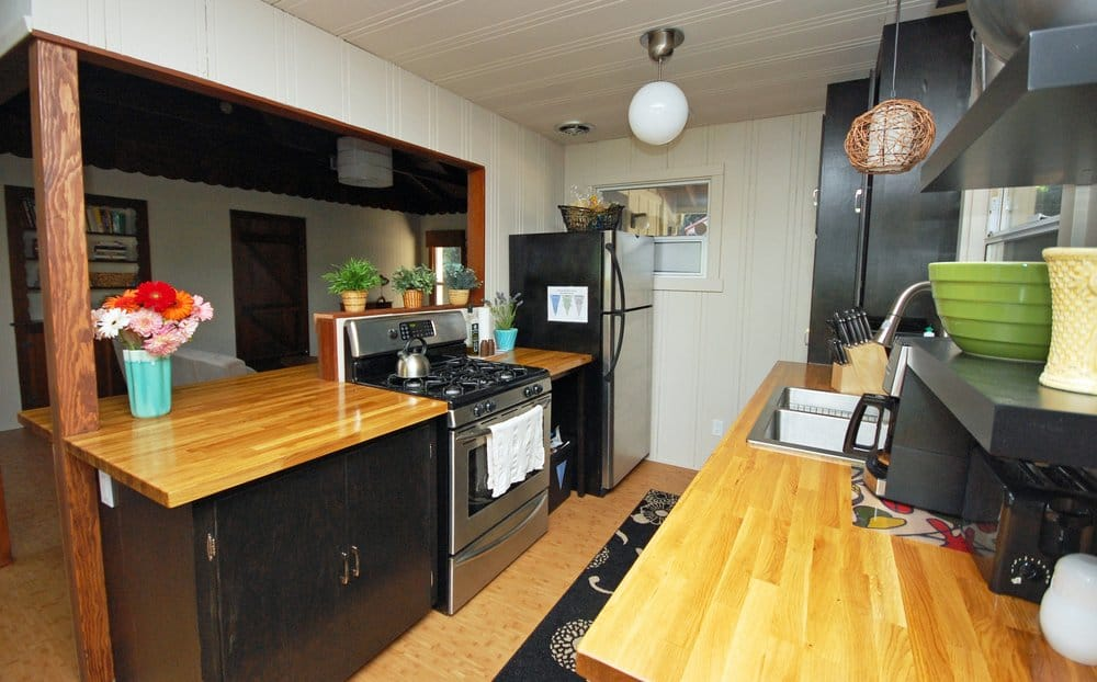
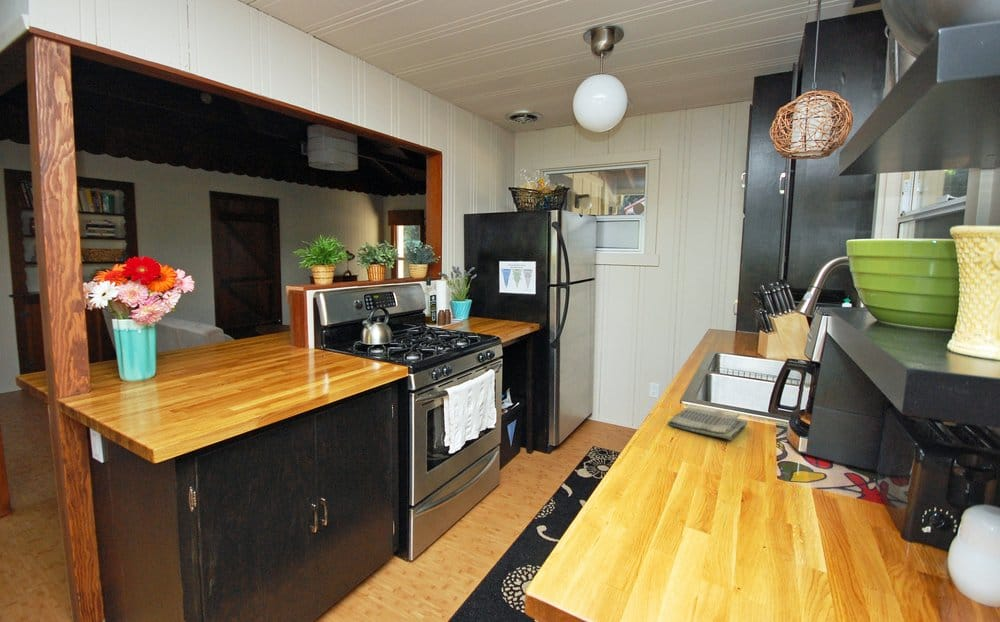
+ dish towel (708, 420)
